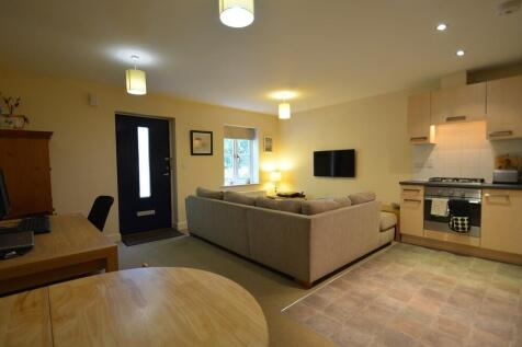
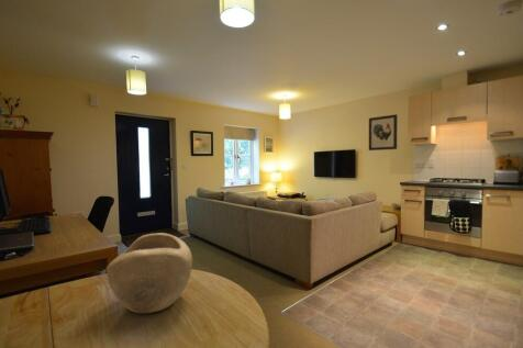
+ decorative bowl (152, 271)
+ wall art (382, 133)
